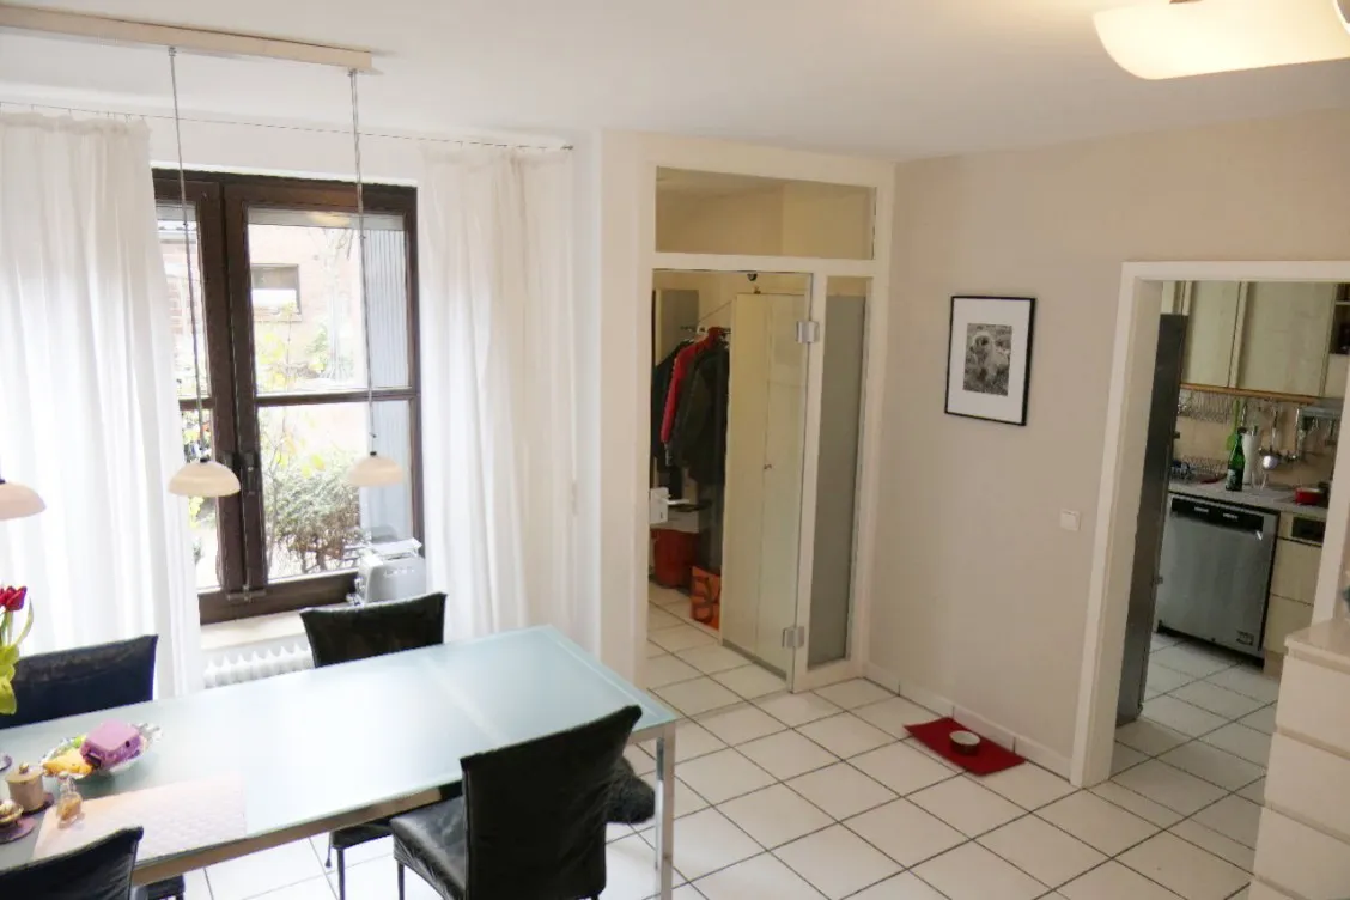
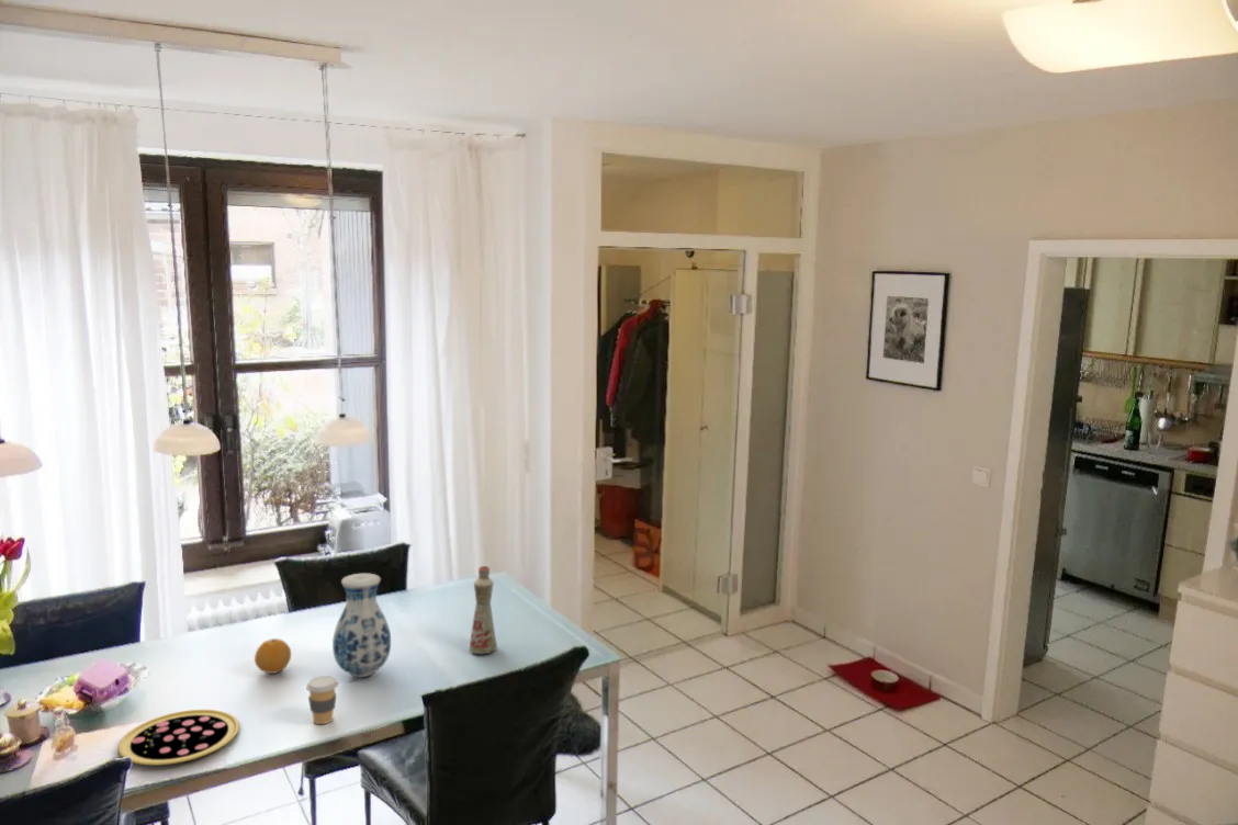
+ coffee cup (323, 700)
+ fruit (273, 655)
+ vase (361, 625)
+ pizza (180, 736)
+ bottle (483, 608)
